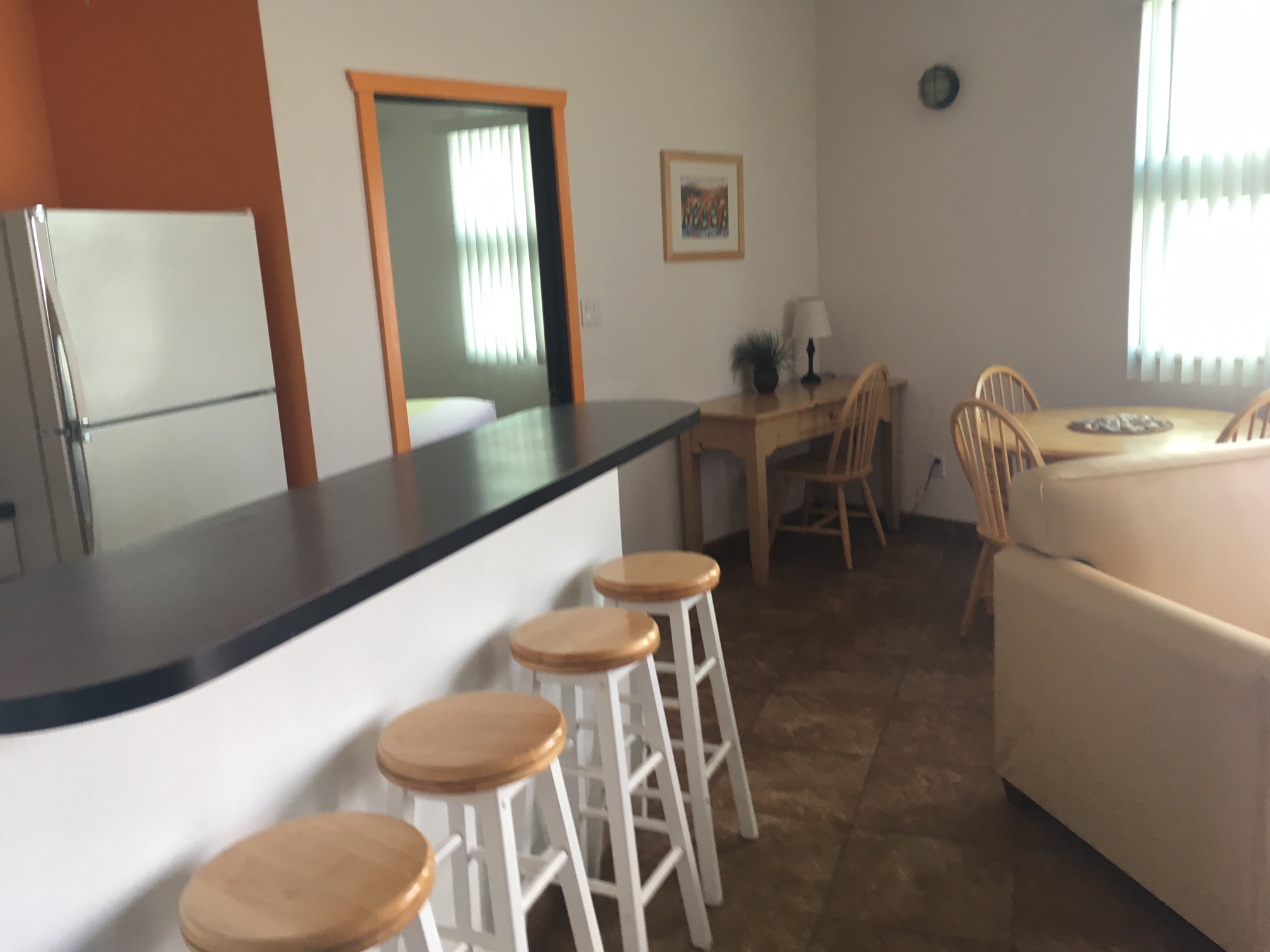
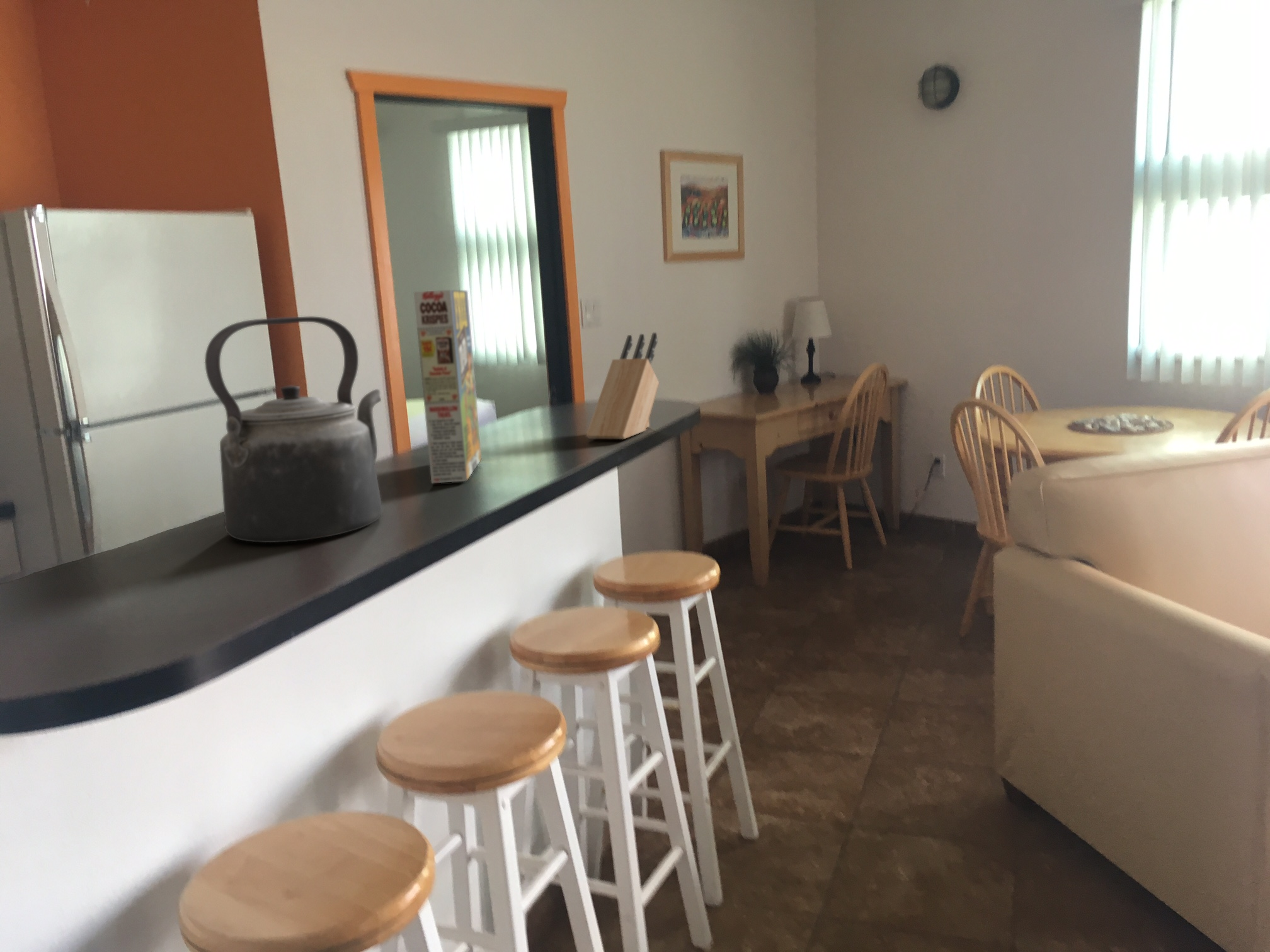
+ knife block (626, 383)
+ cereal box (450, 382)
+ kettle (307, 421)
